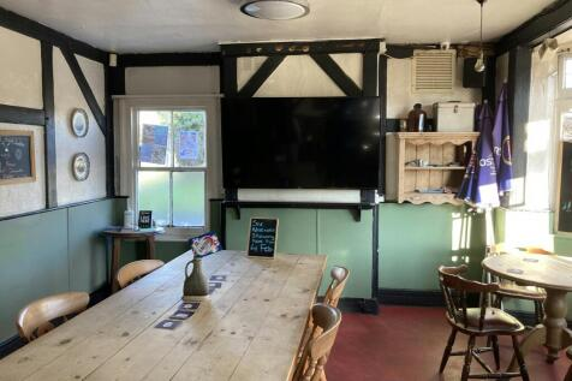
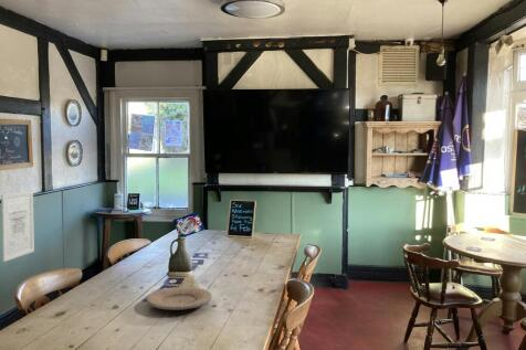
+ wall art (18, 224)
+ plate (179, 299)
